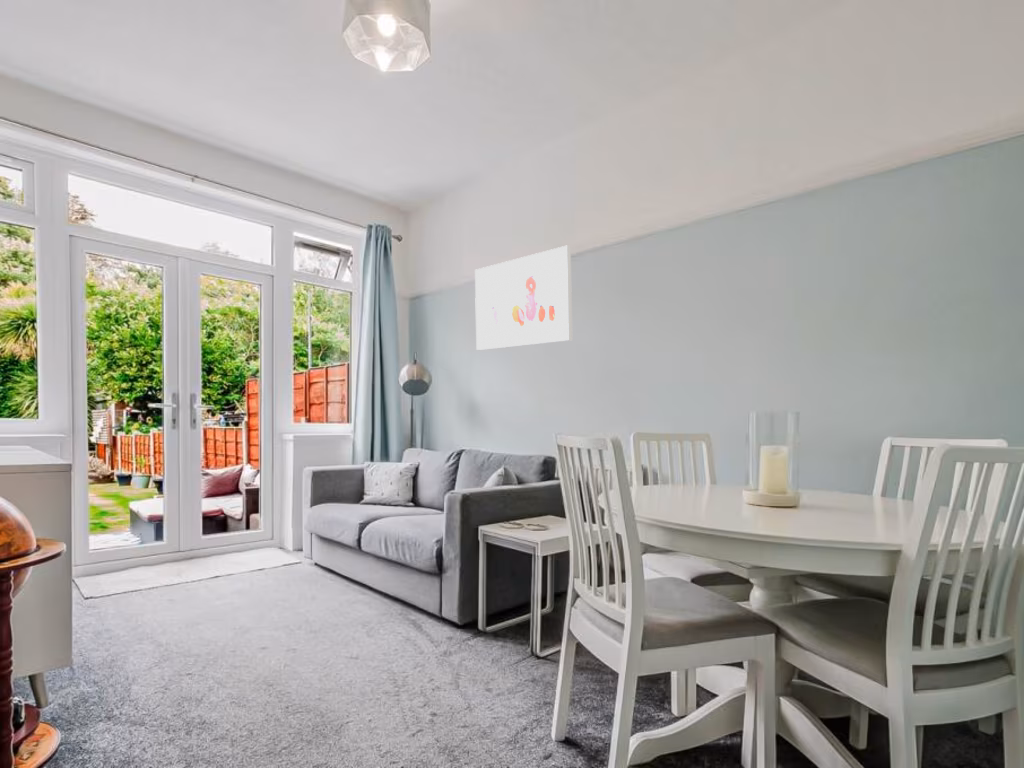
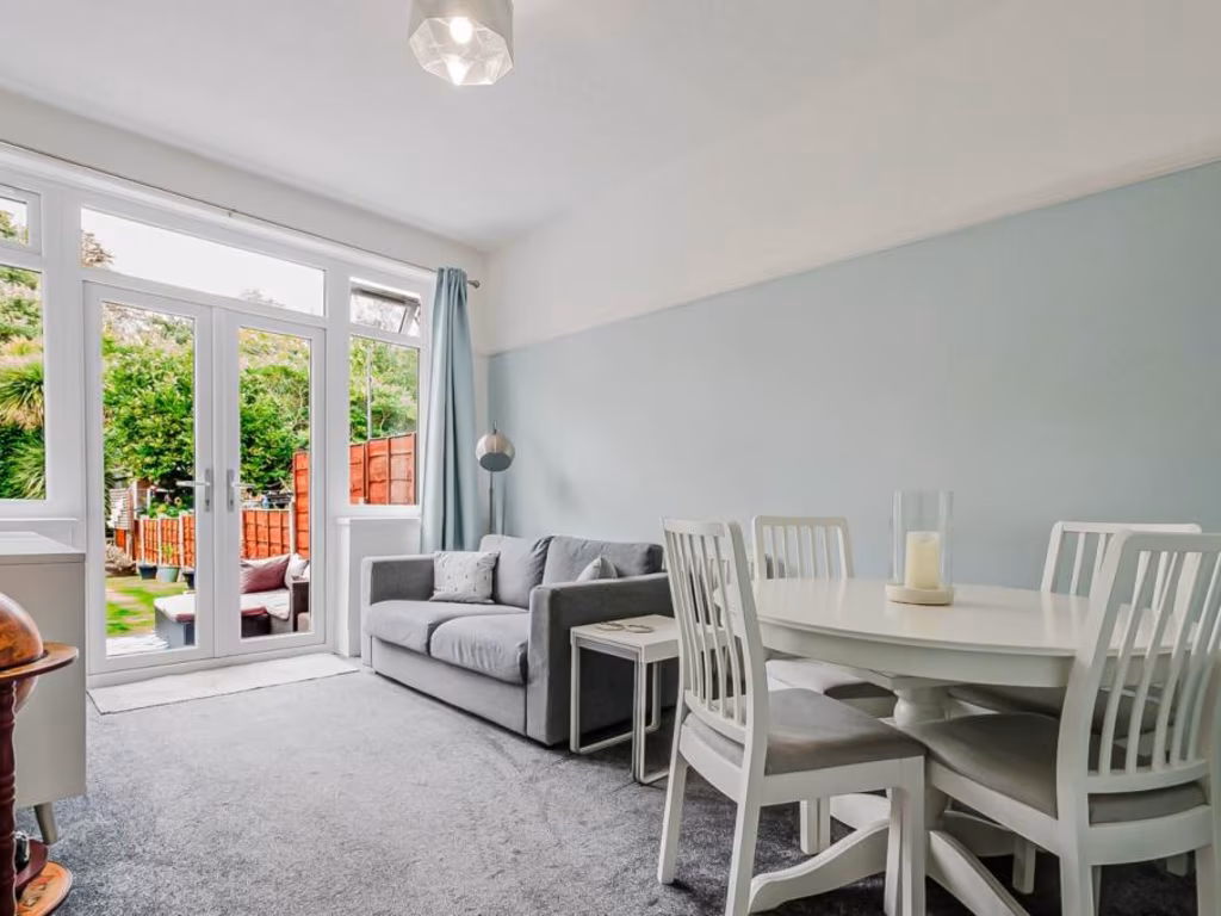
- wall art (519, 302)
